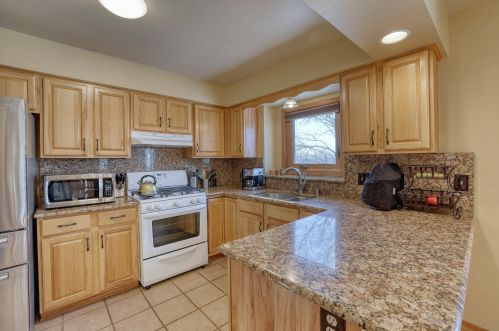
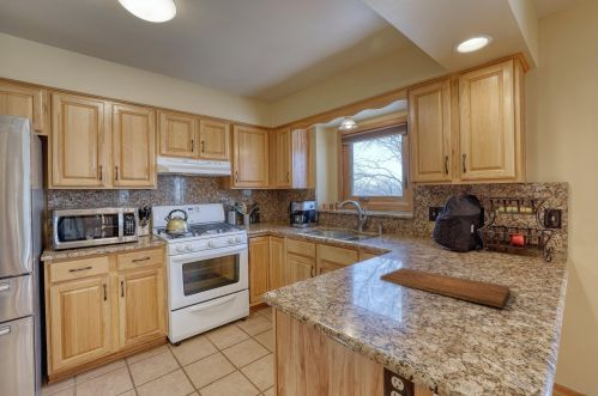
+ cutting board (440, 282)
